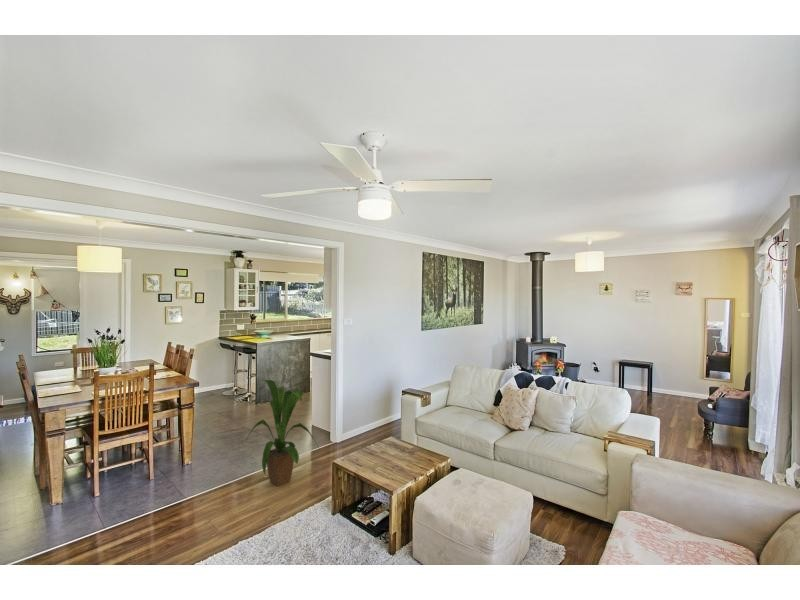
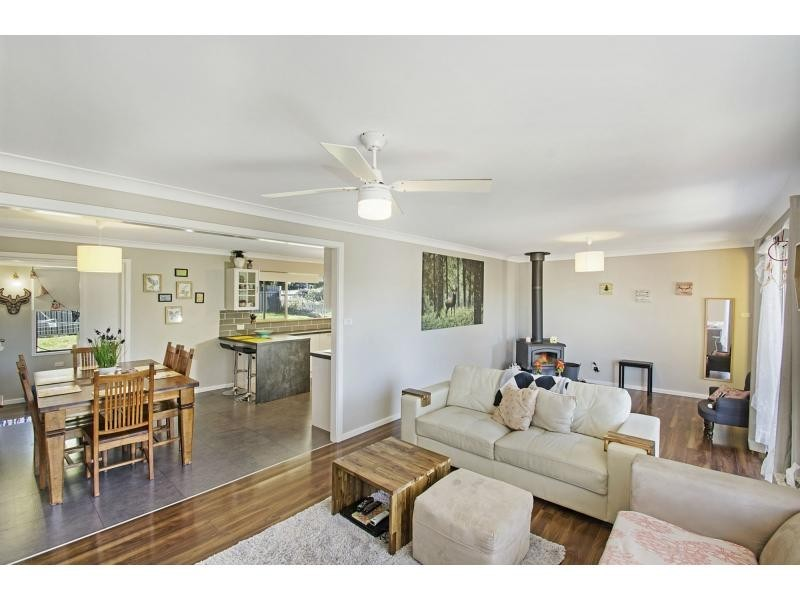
- house plant (286, 425)
